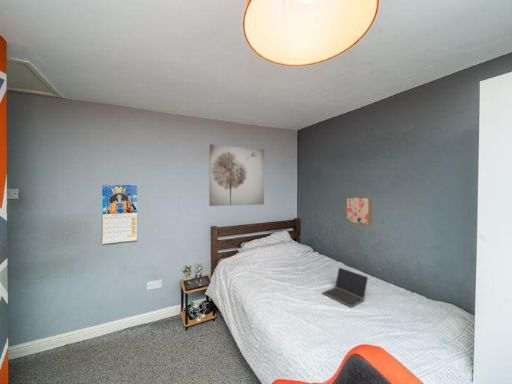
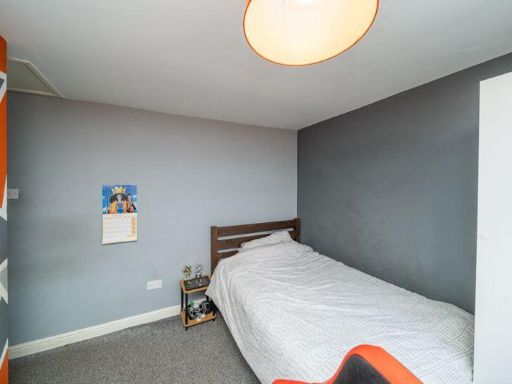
- wall art (358, 210)
- laptop computer (344, 285)
- wall art (238, 176)
